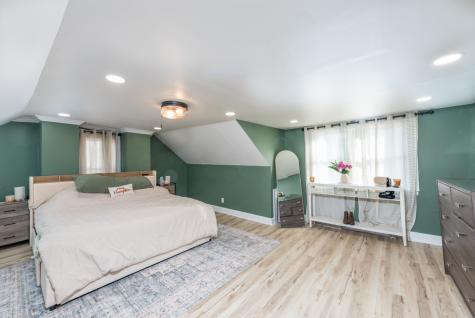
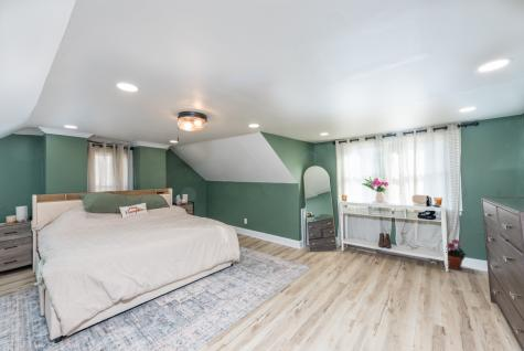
+ potted plant (453, 253)
